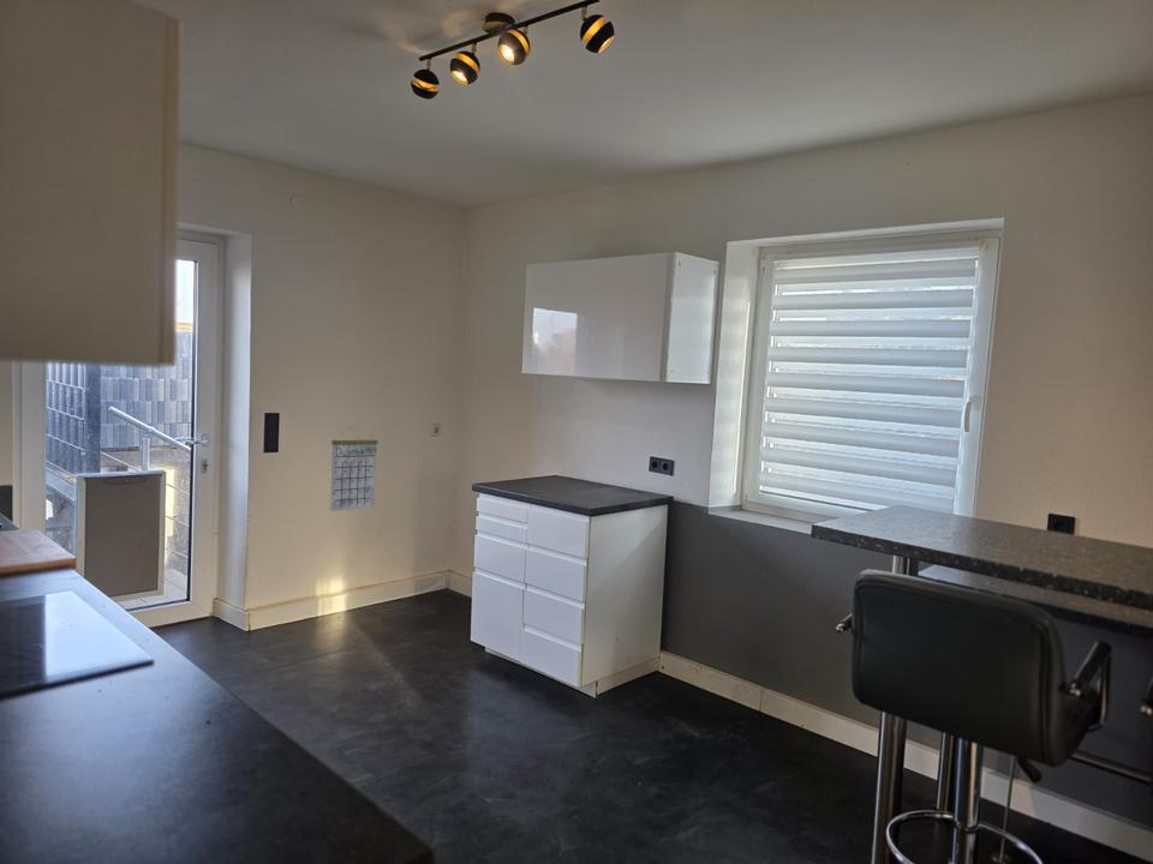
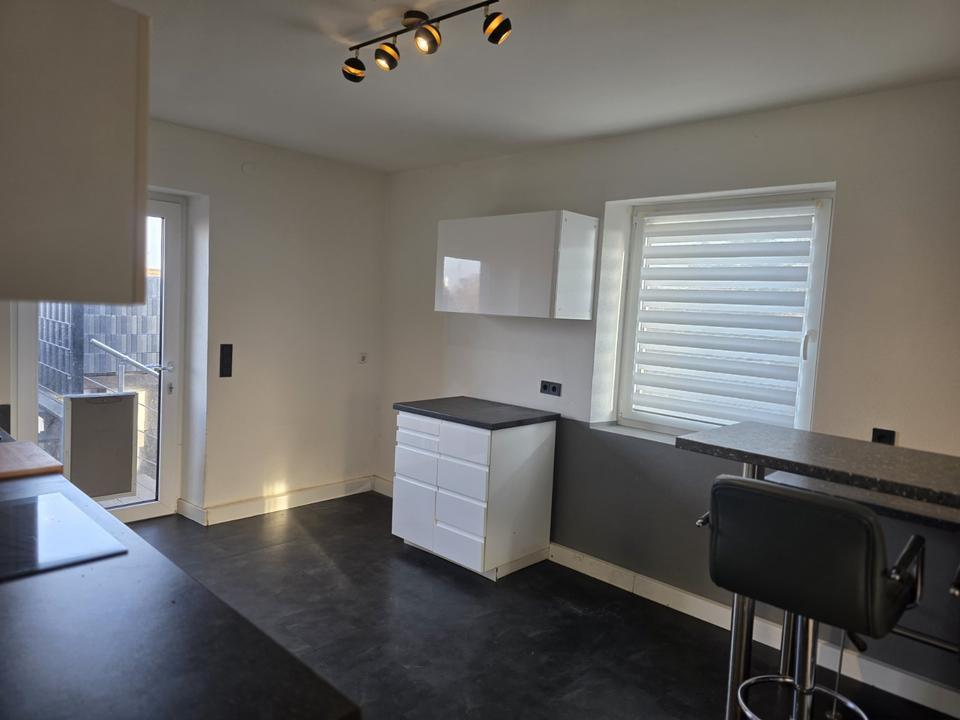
- calendar (354, 466)
